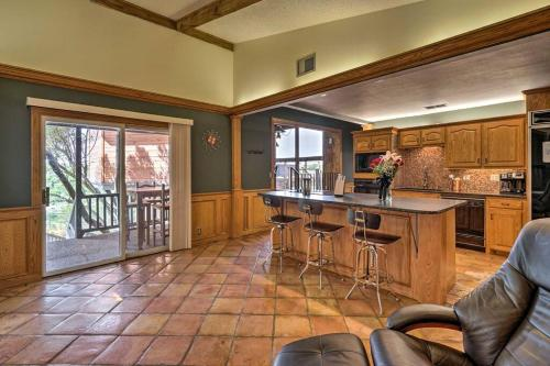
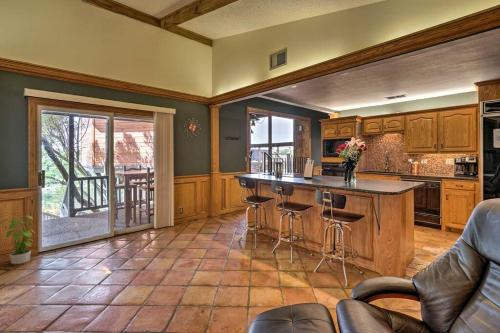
+ potted plant (16, 239)
